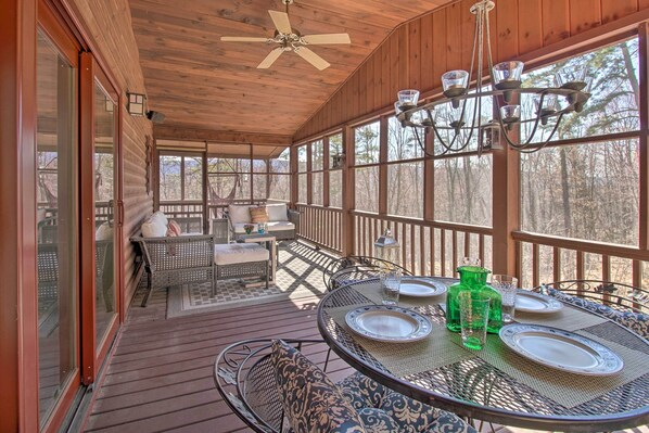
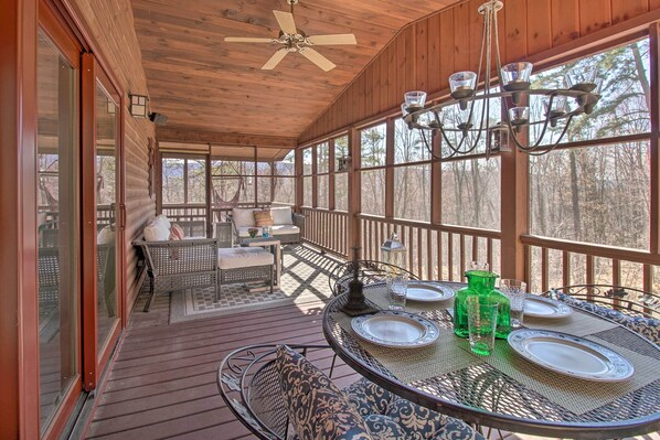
+ candle holder (356, 272)
